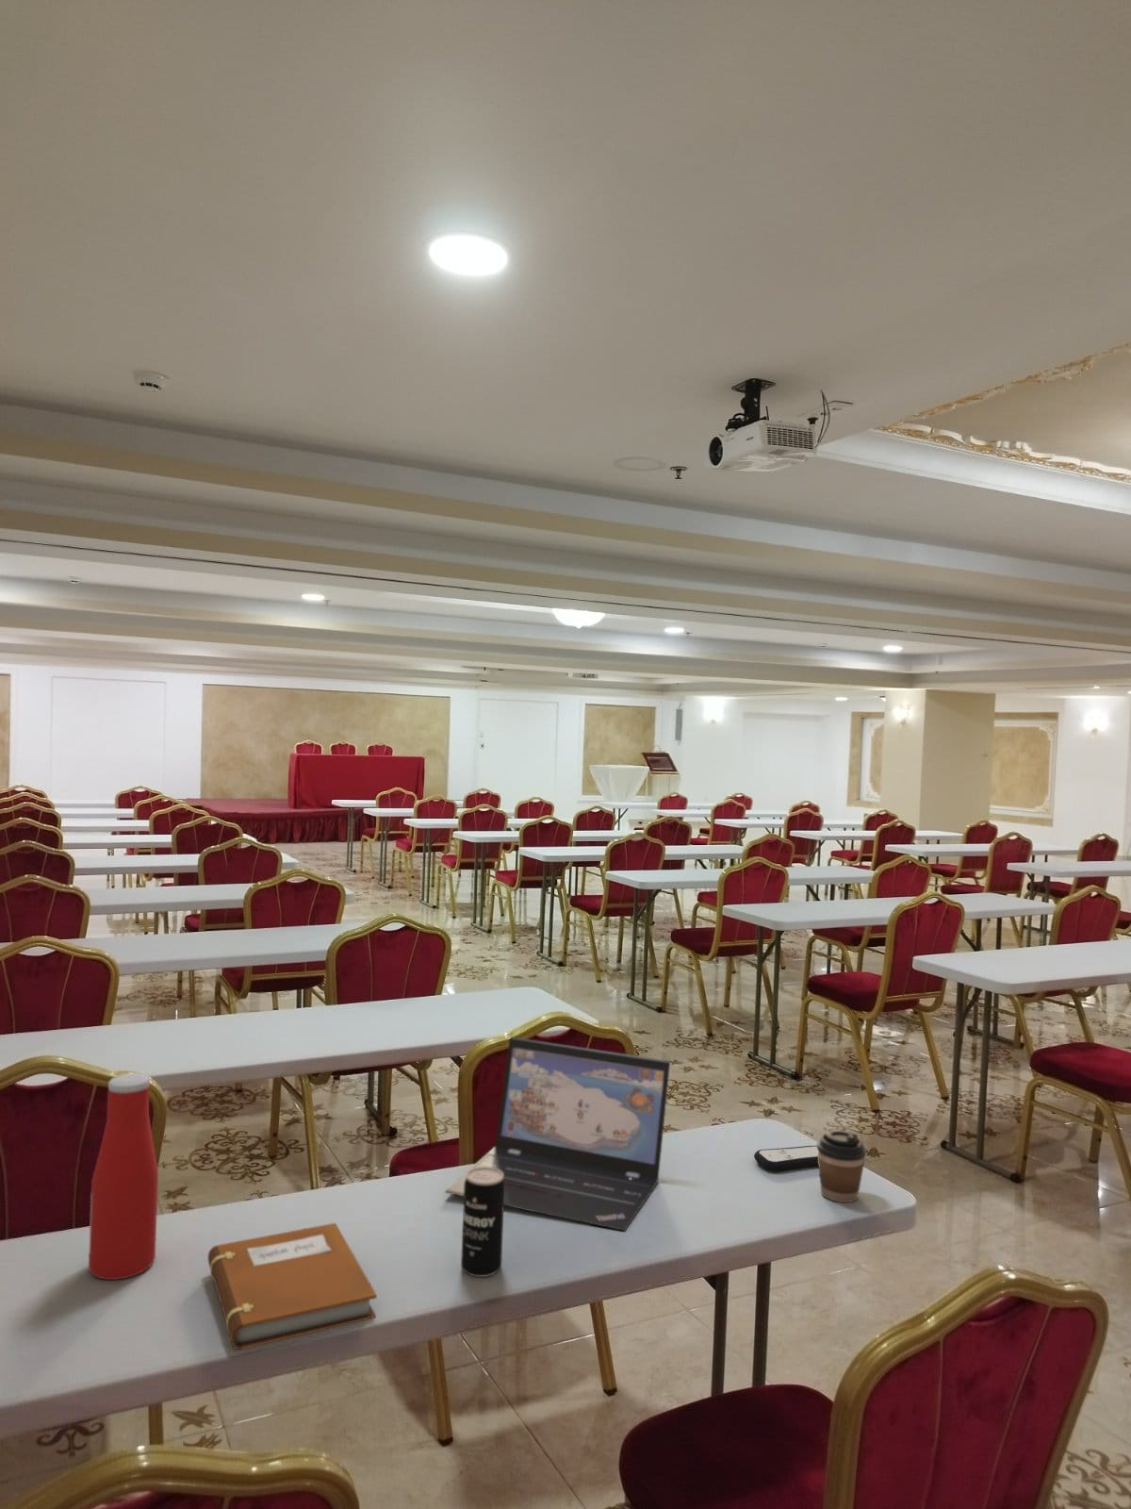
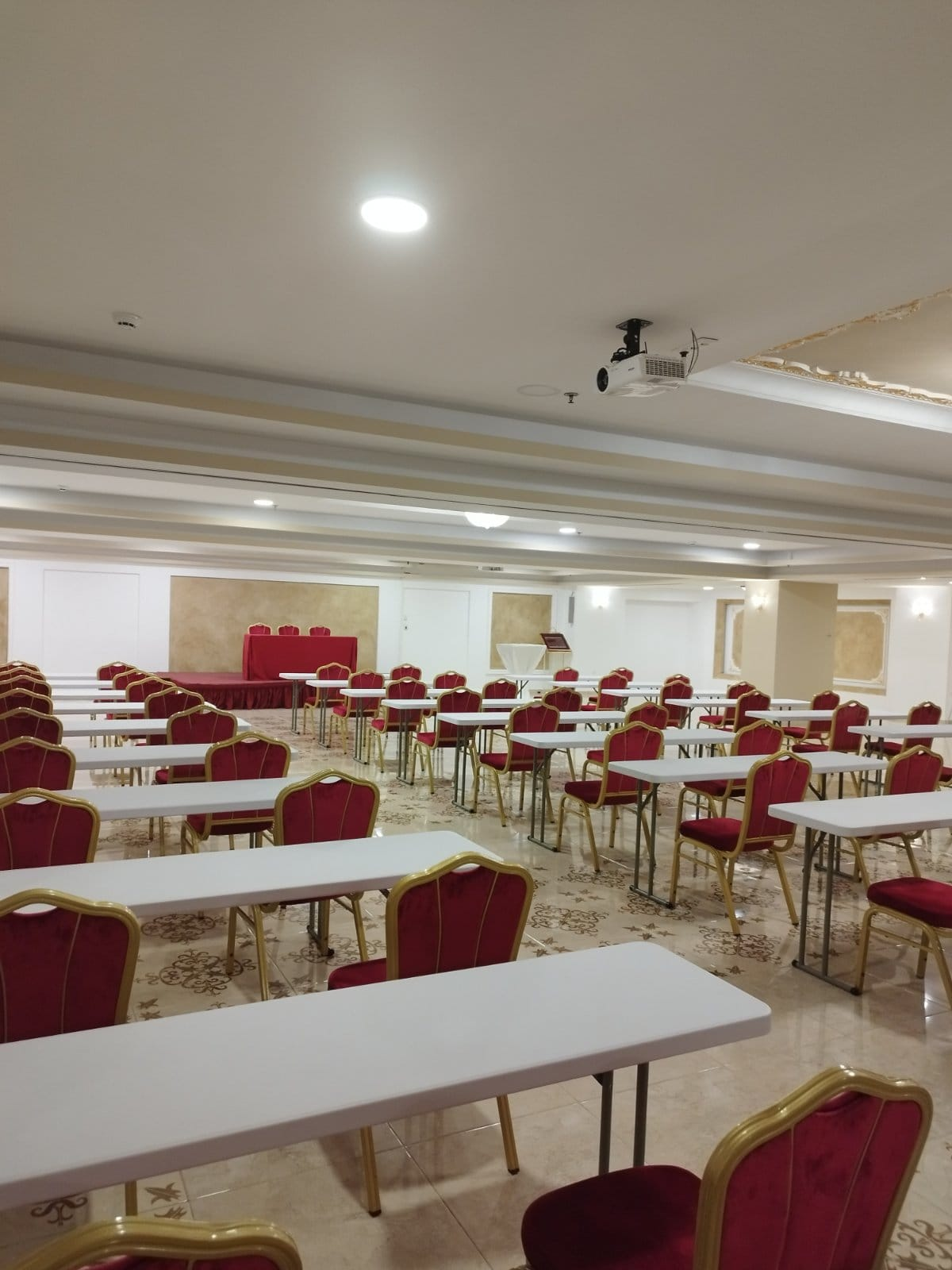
- notebook (288, 1278)
- coffee cup (841, 1163)
- beverage can (482, 1220)
- bottle (126, 1172)
- remote control (795, 1157)
- laptop (562, 1126)
